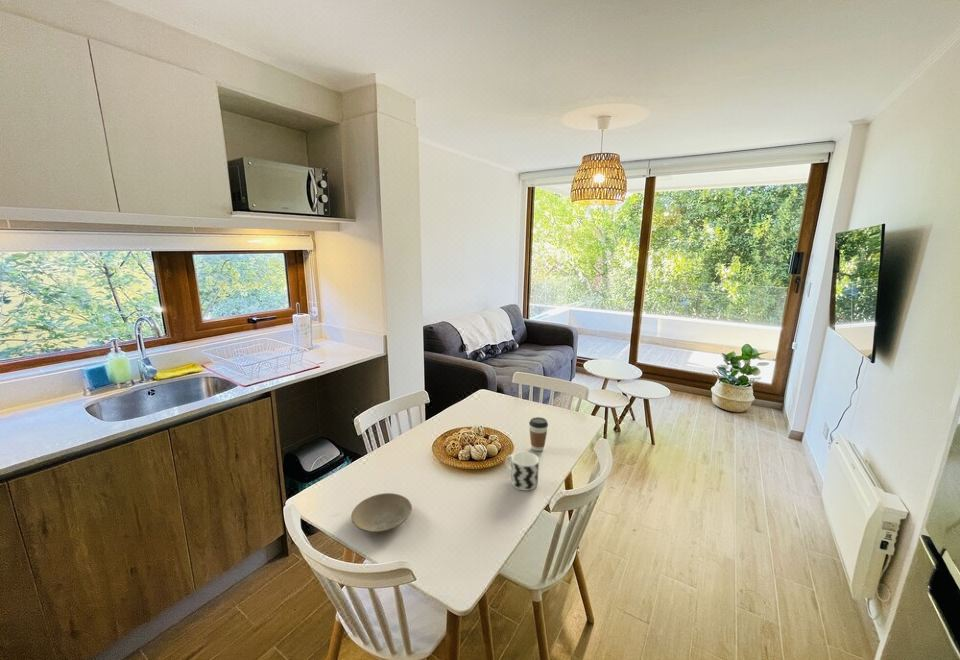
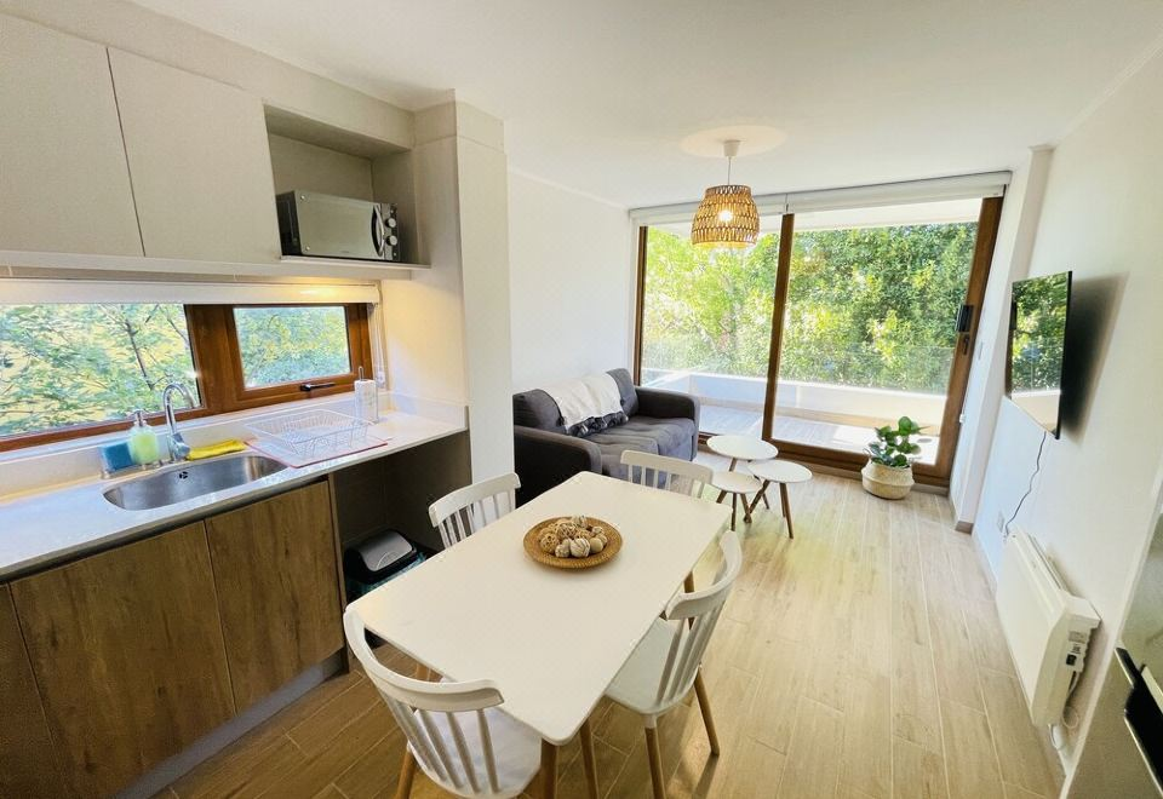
- plate (382, 514)
- coffee cup (538, 434)
- cup (520, 469)
